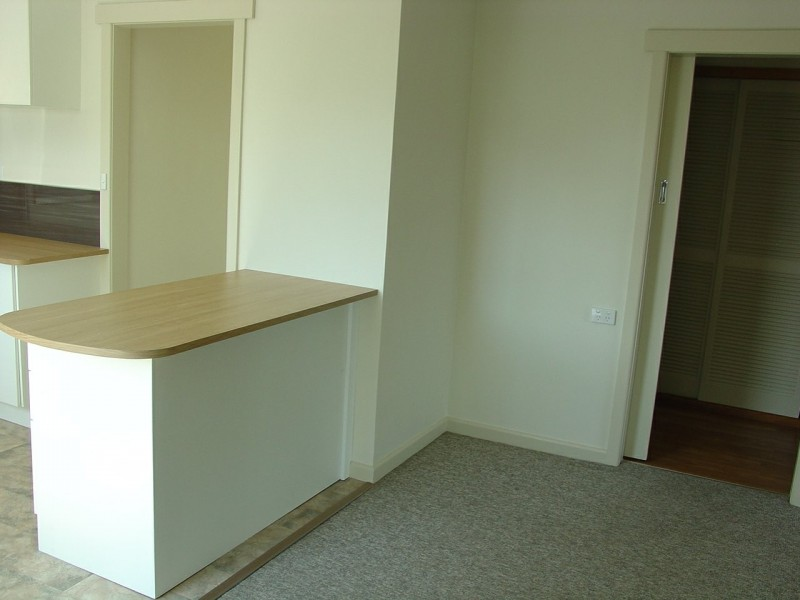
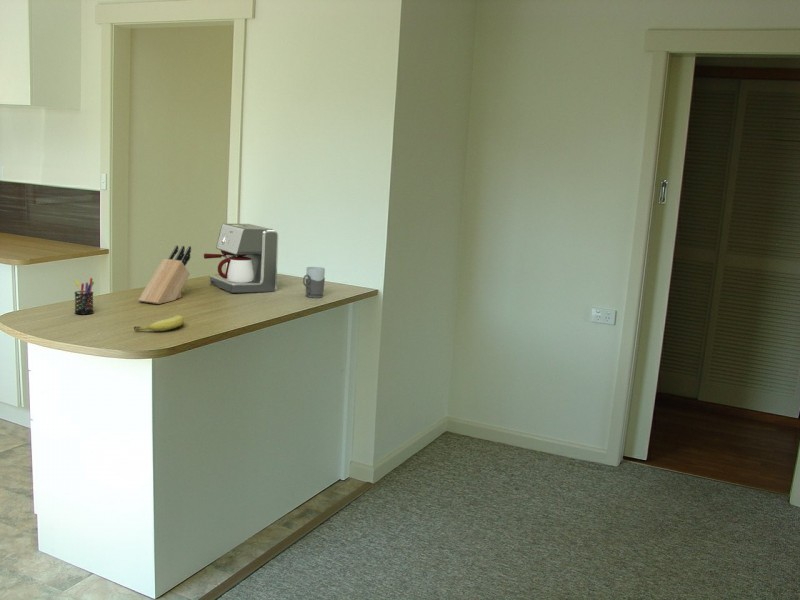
+ knife block (167, 273)
+ mug (312, 282)
+ coffee maker (244, 256)
+ fruit (164, 322)
+ pen holder (86, 294)
